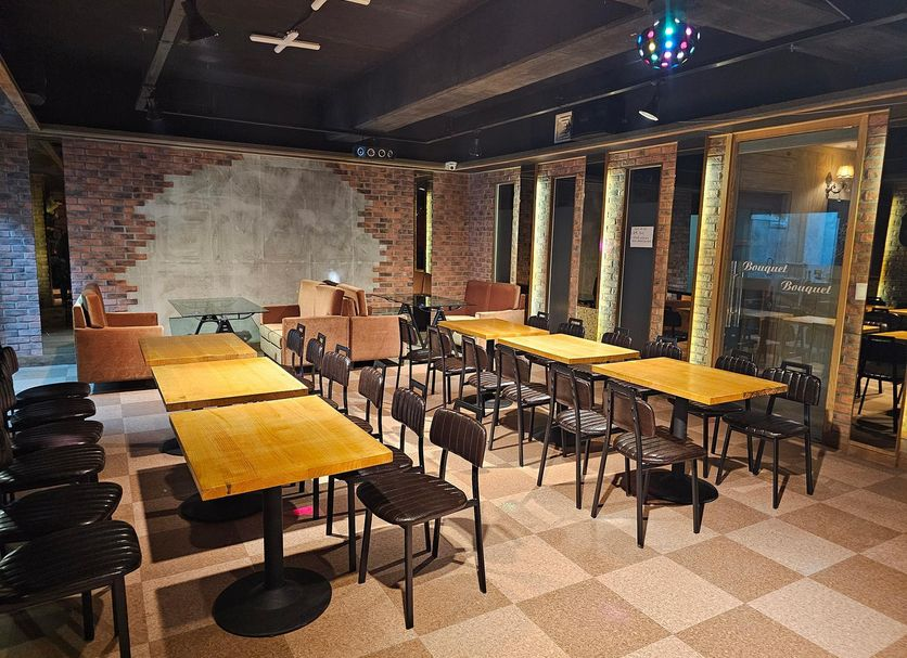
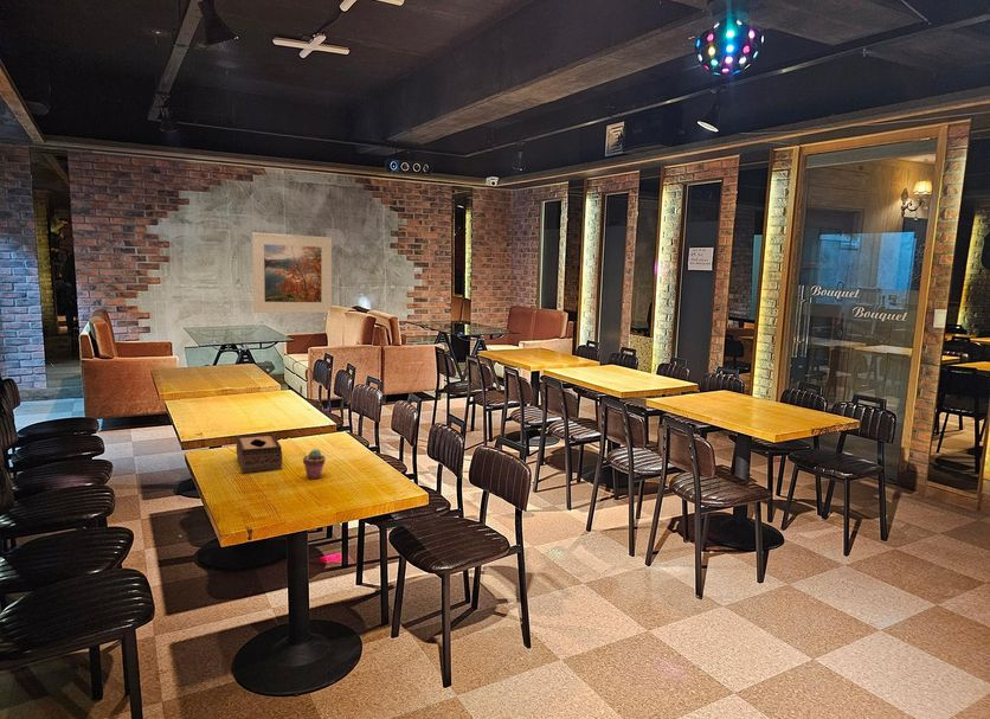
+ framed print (292, 274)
+ potted succulent (314, 462)
+ tissue box (258, 451)
